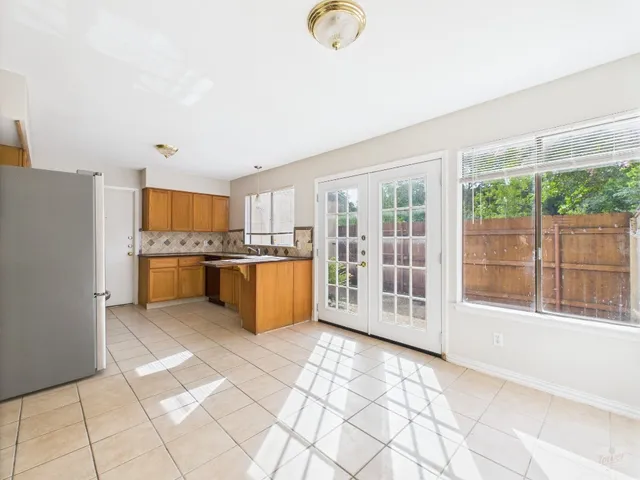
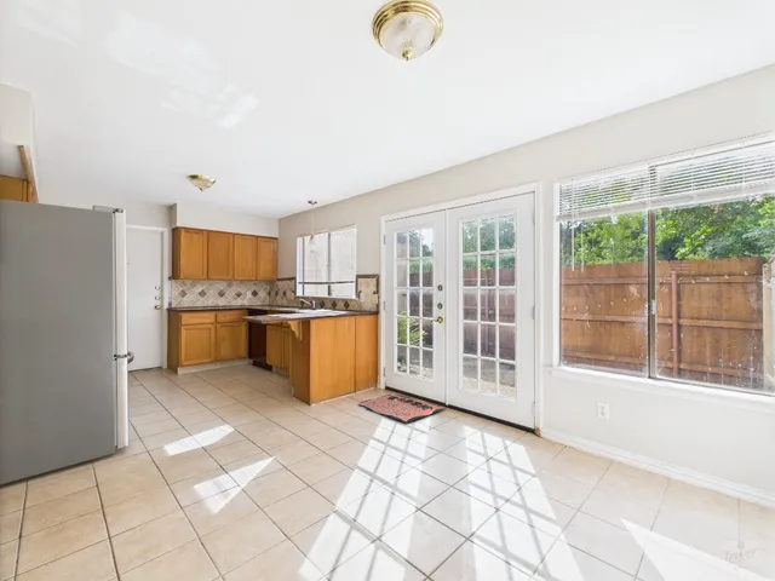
+ text sign (400, 405)
